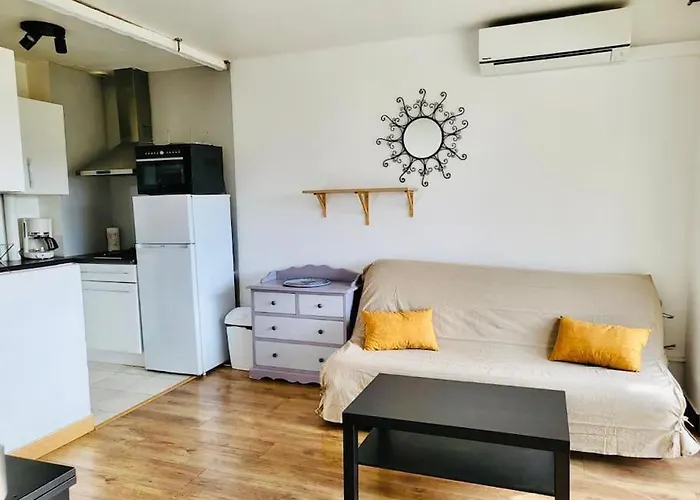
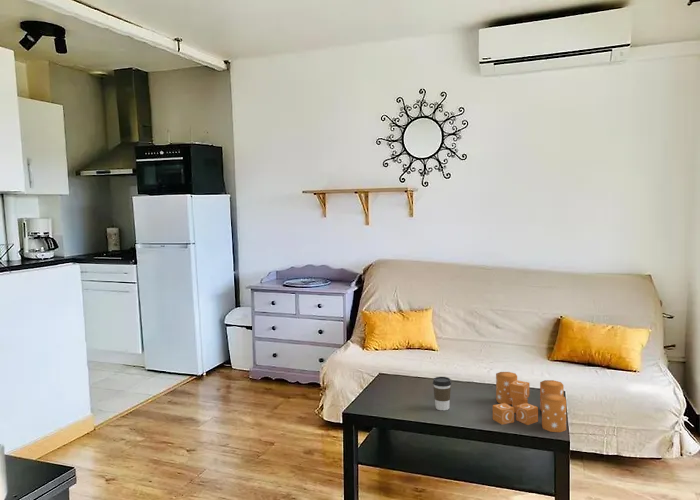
+ coffee cup (442, 393)
+ candle (527, 399)
